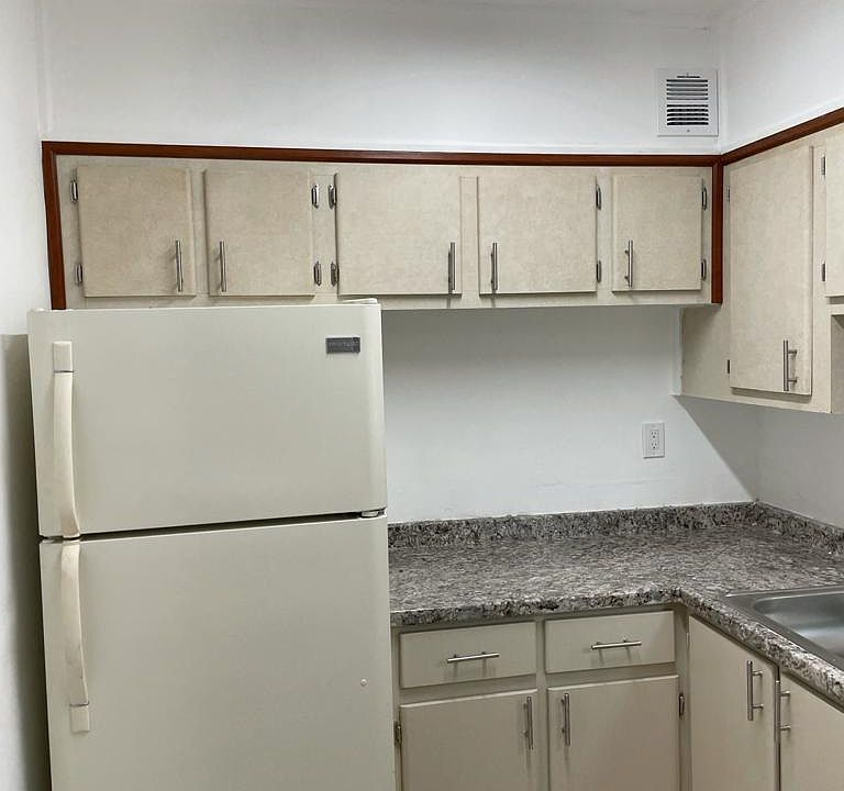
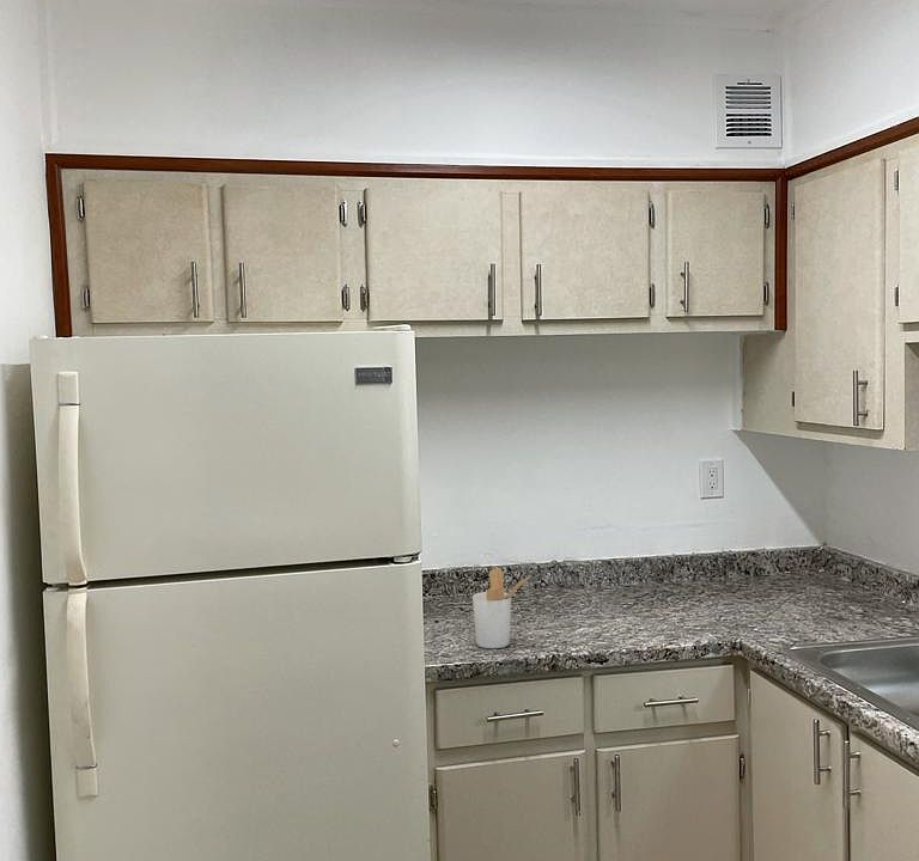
+ utensil holder (501, 607)
